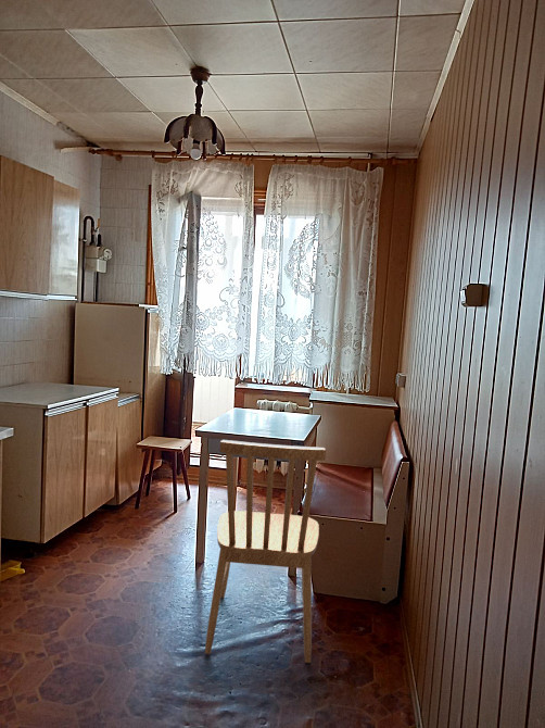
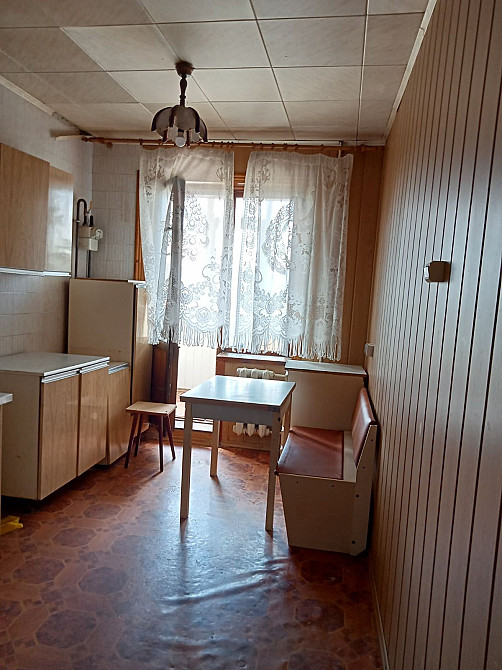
- dining chair (267, 531)
